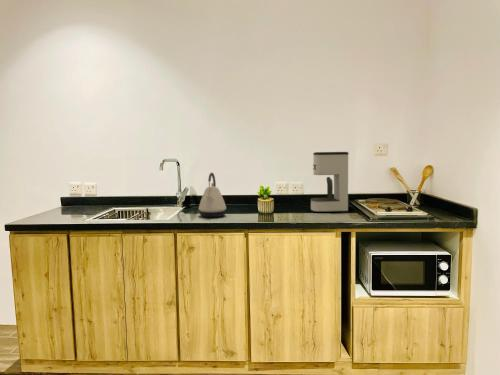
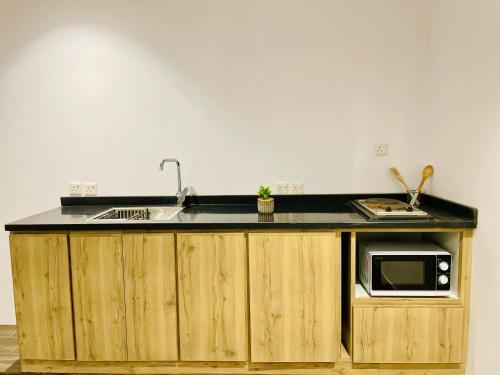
- coffee maker (328, 181)
- kettle (211, 194)
